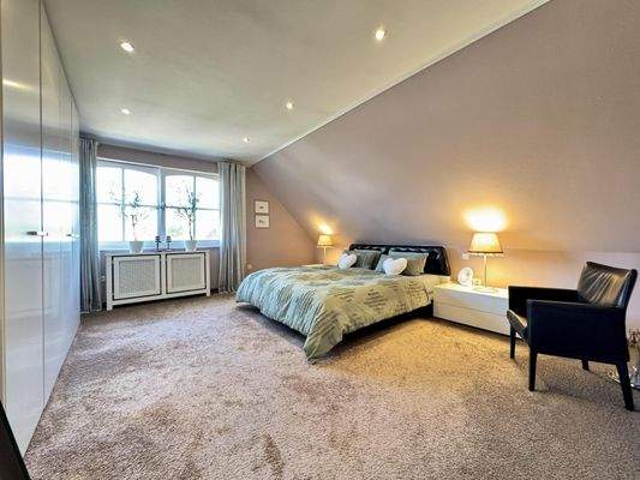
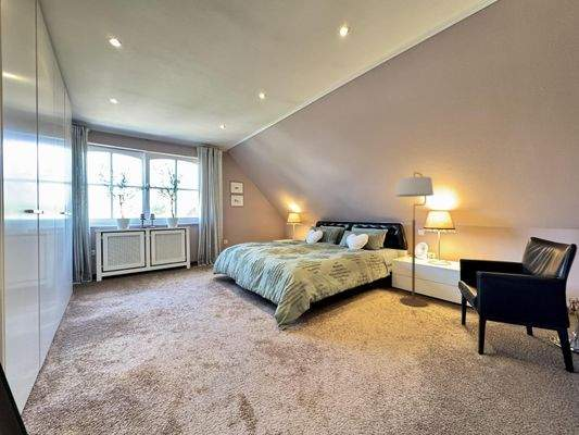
+ floor lamp (414, 237)
